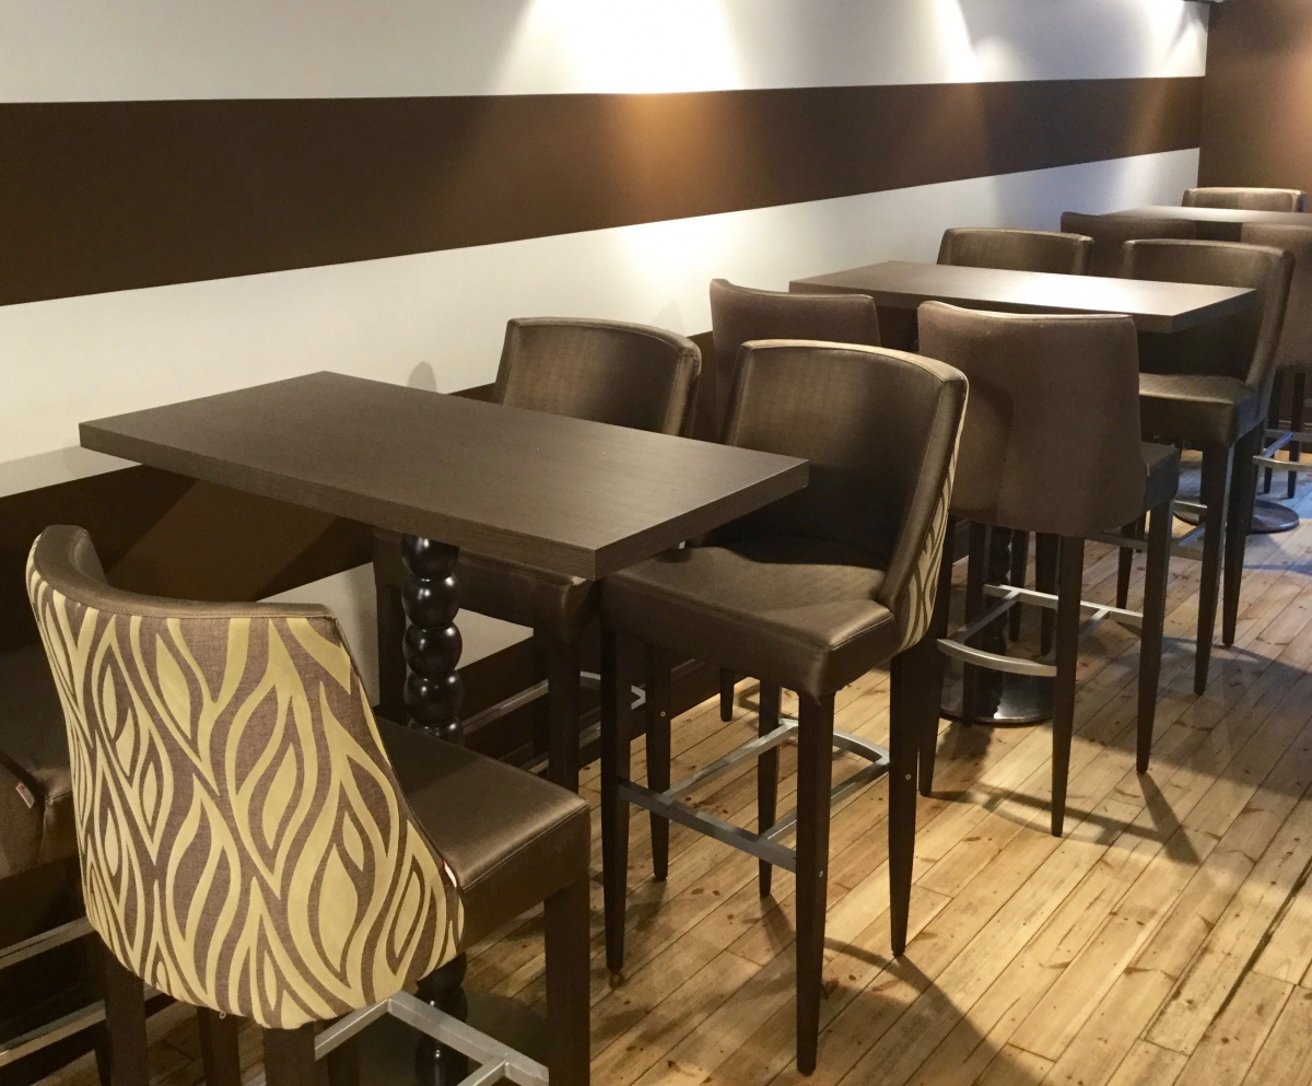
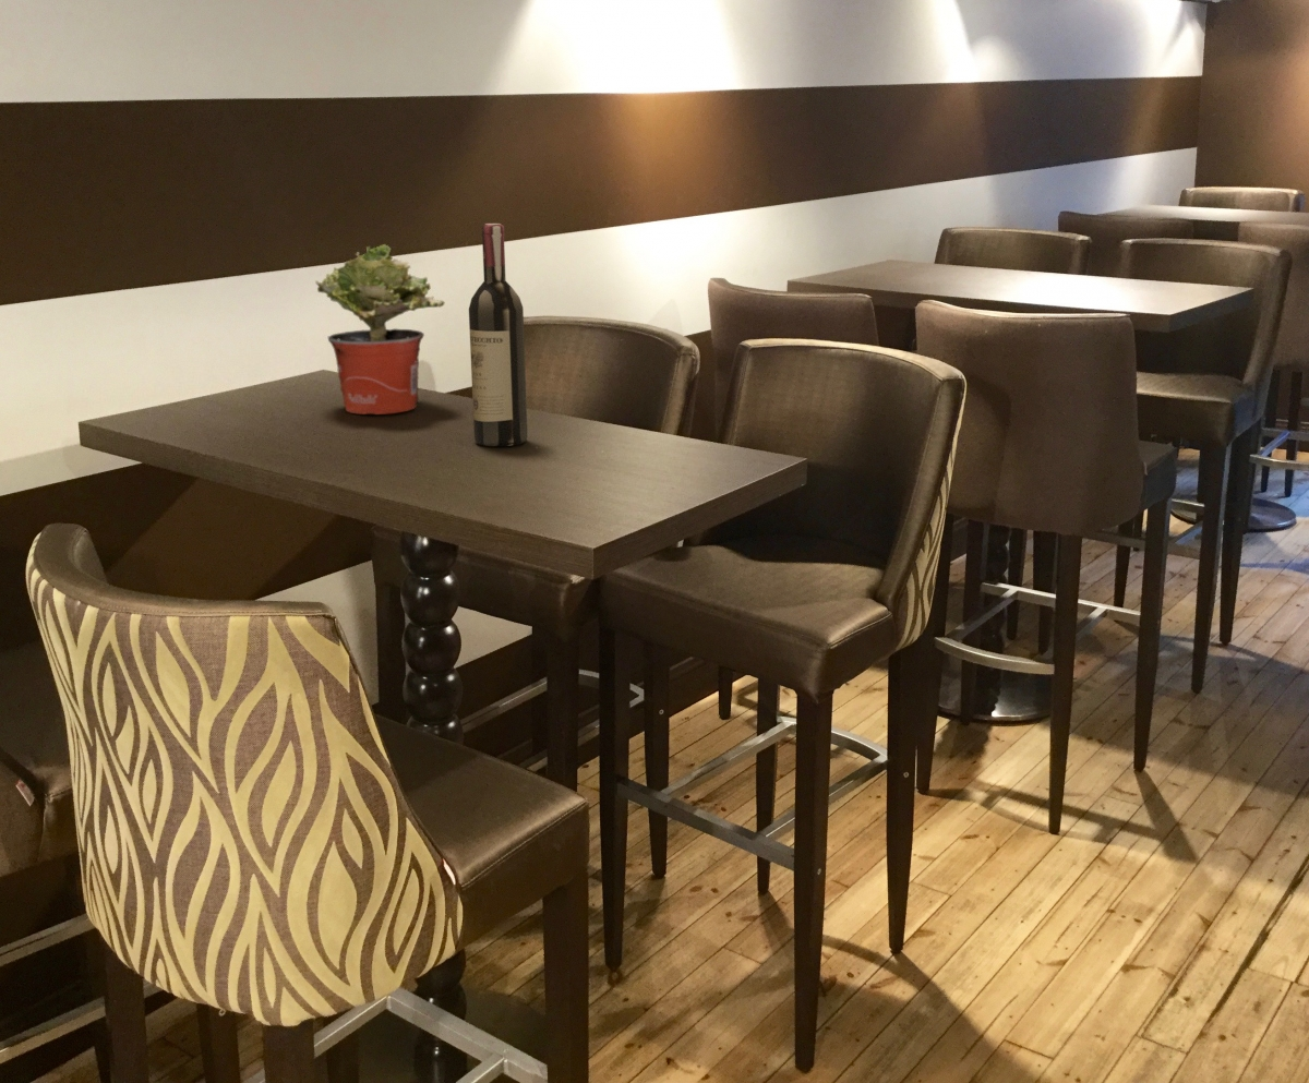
+ wine bottle (496, 334)
+ potted plant (383, 328)
